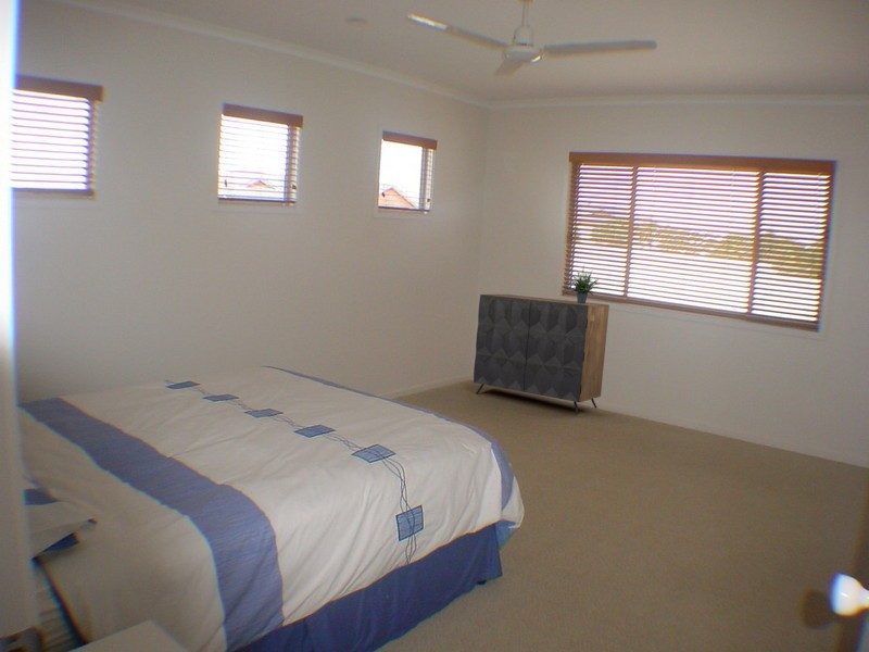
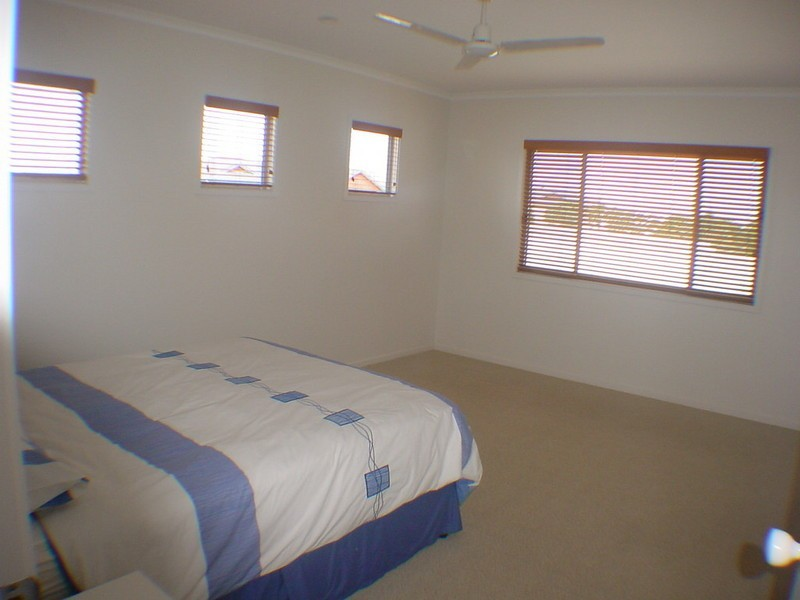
- potted plant (580, 283)
- dresser (539, 350)
